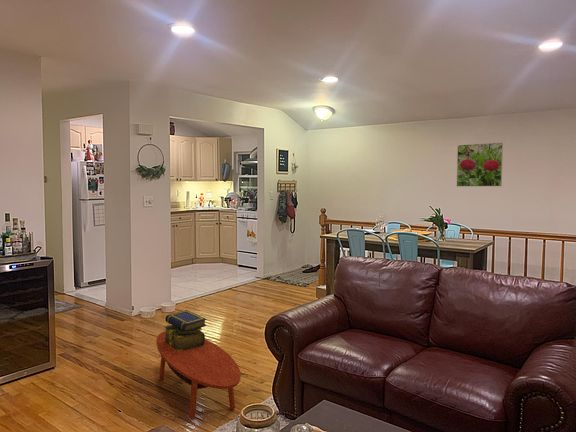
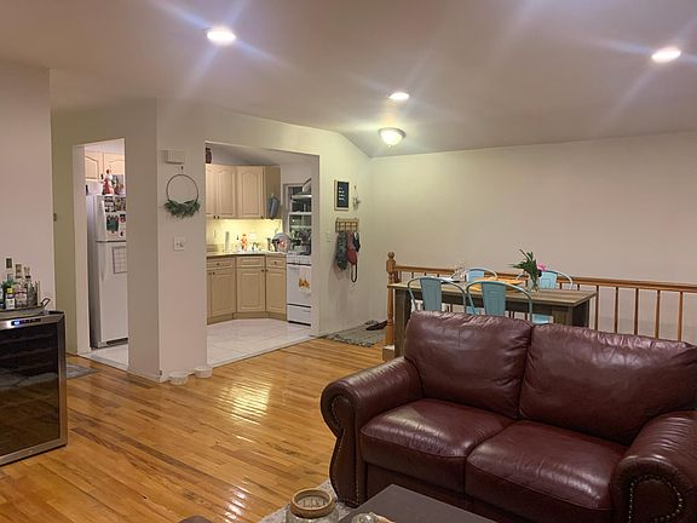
- coffee table (194, 373)
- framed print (479, 165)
- stack of books (185, 328)
